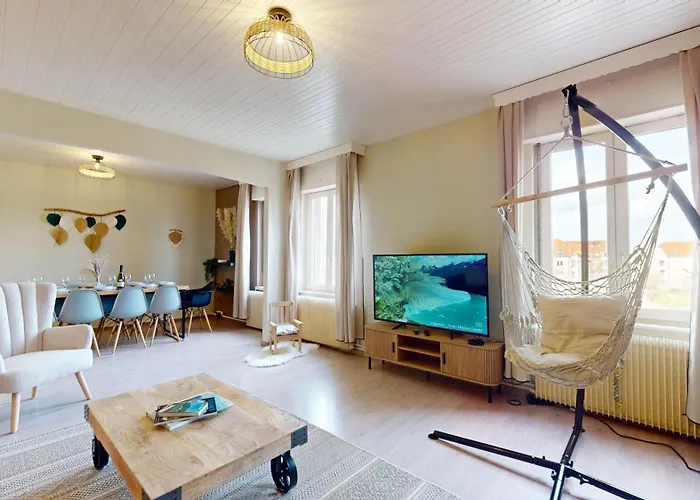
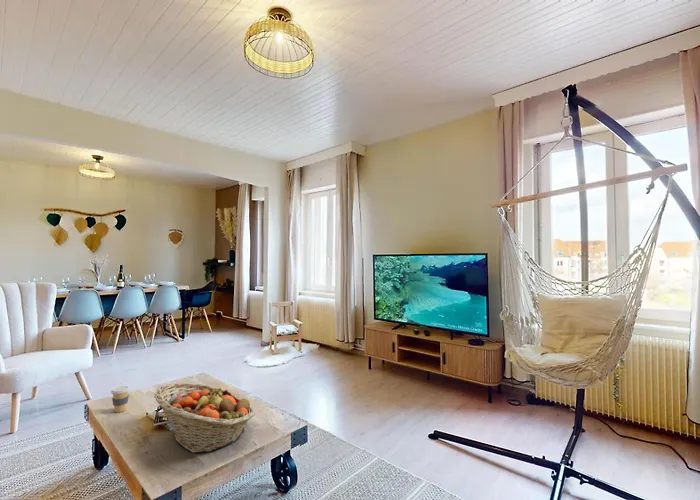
+ fruit basket (205, 410)
+ coffee cup (120, 399)
